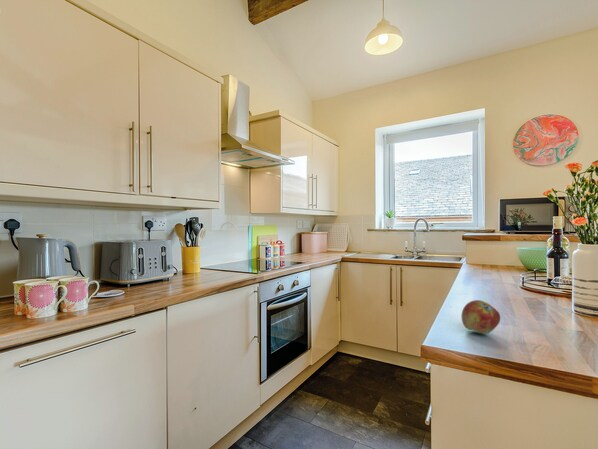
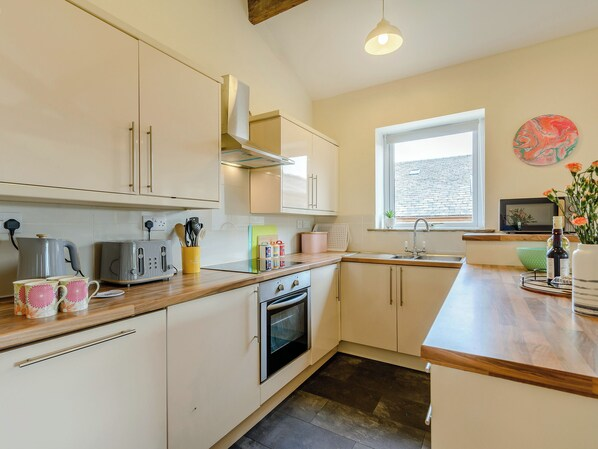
- fruit (480, 317)
